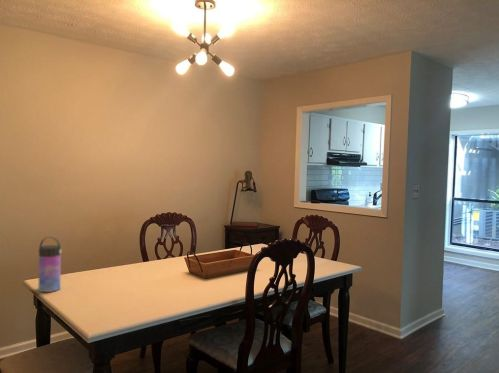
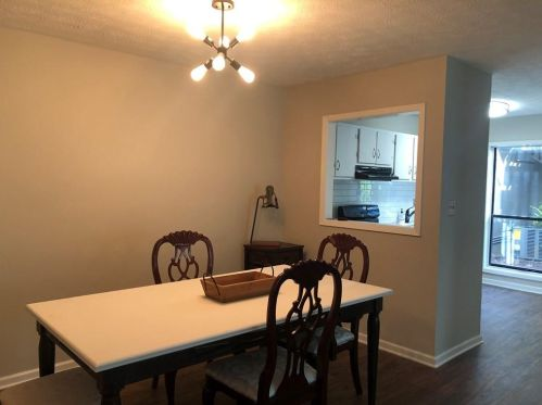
- water bottle (49, 263)
